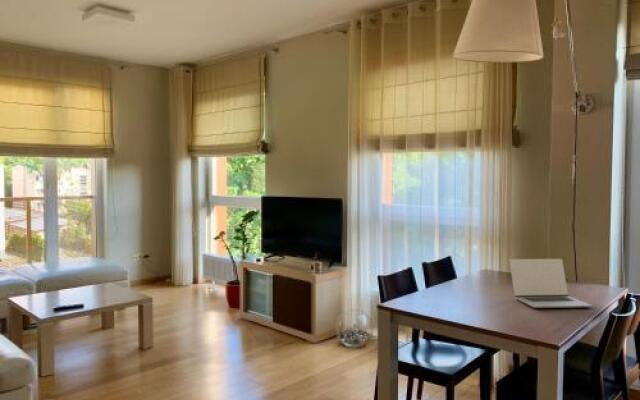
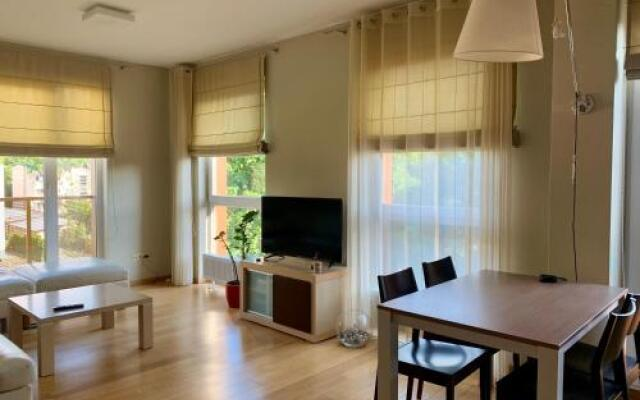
- laptop (548, 282)
